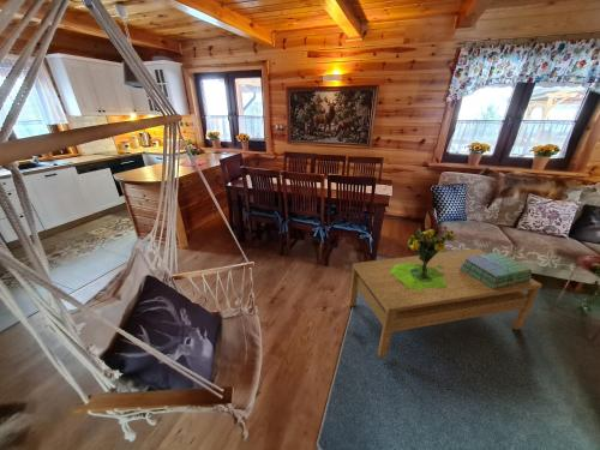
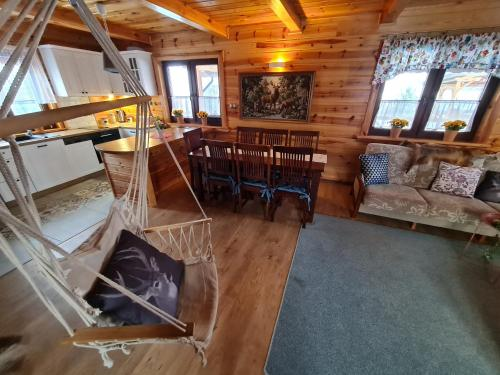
- bouquet (428, 250)
- stack of books (494, 269)
- coffee table (436, 295)
